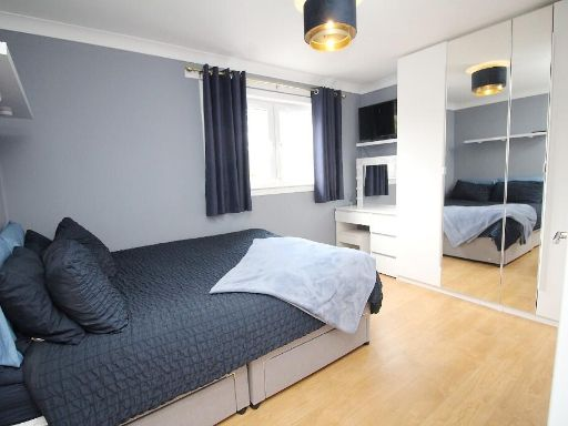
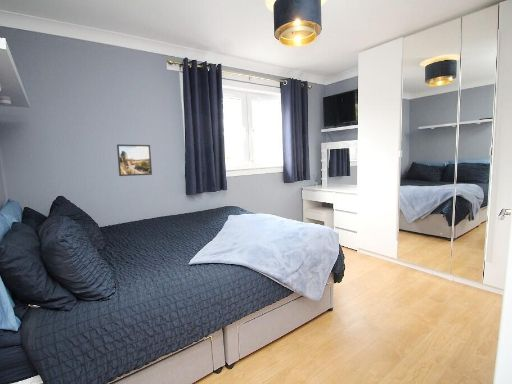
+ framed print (135, 160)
